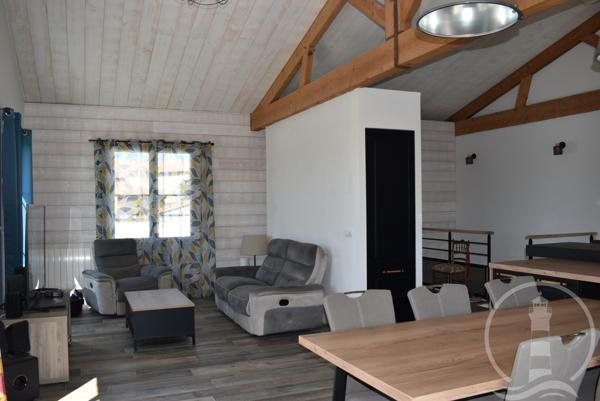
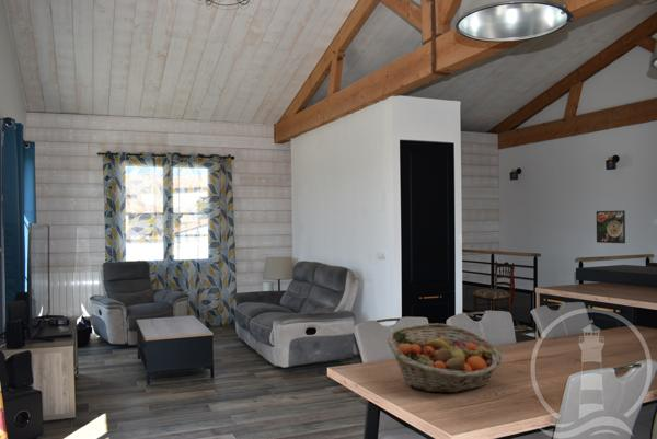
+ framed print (610, 227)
+ fruit basket (443, 356)
